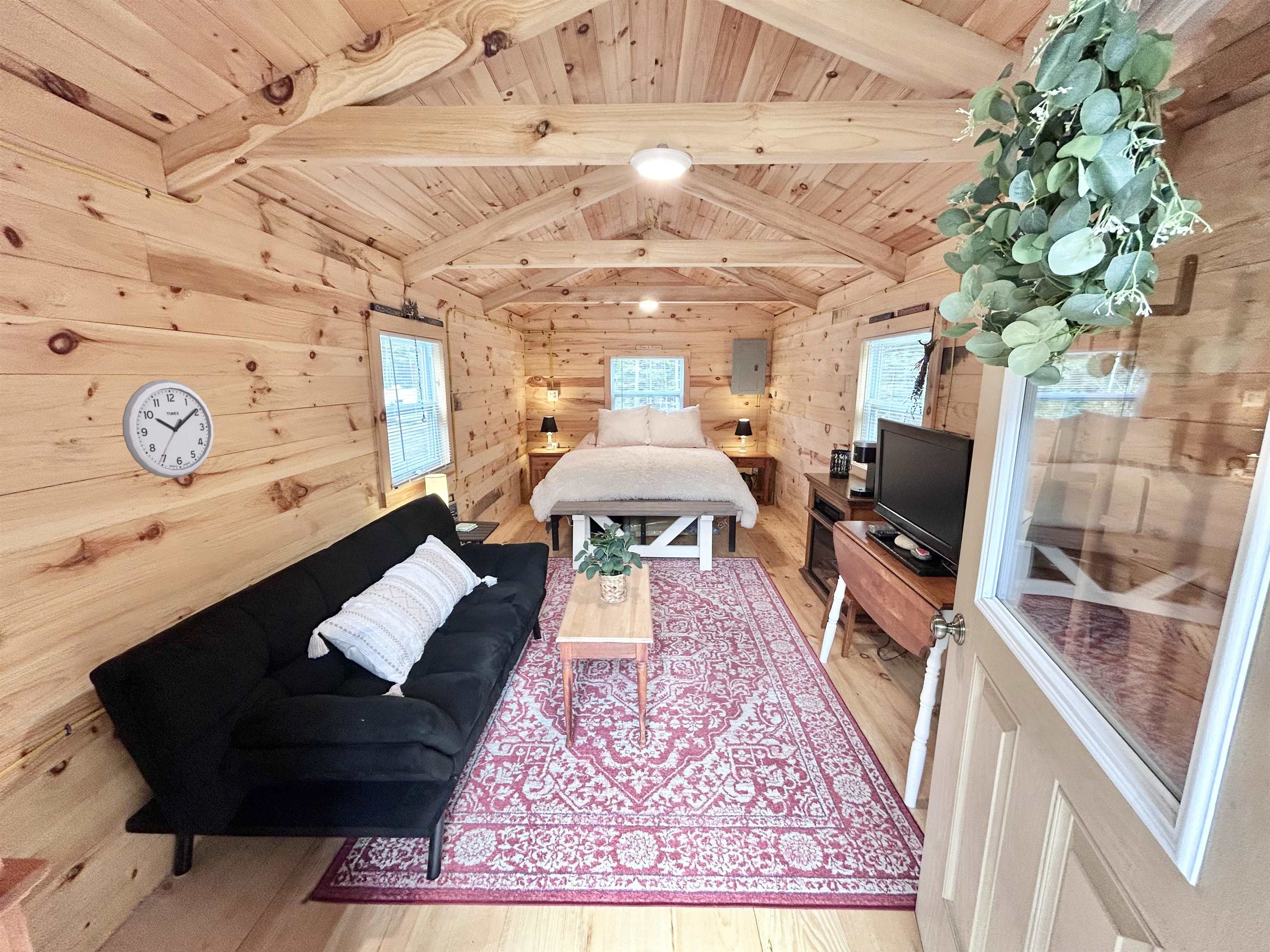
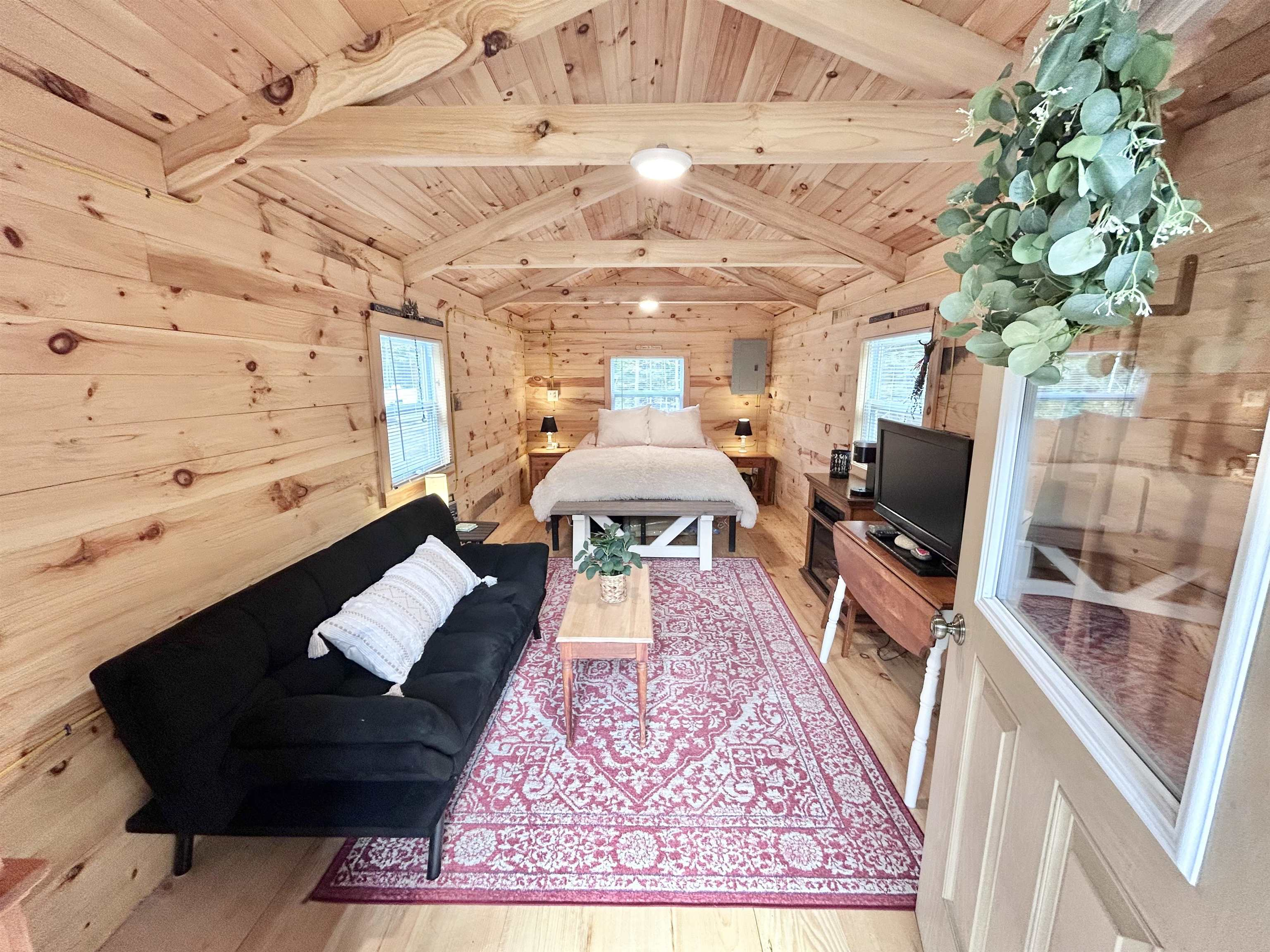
- wall clock (174, 429)
